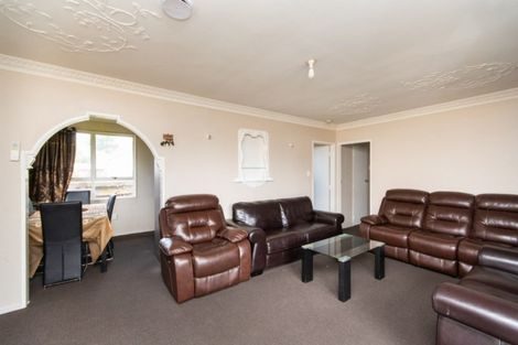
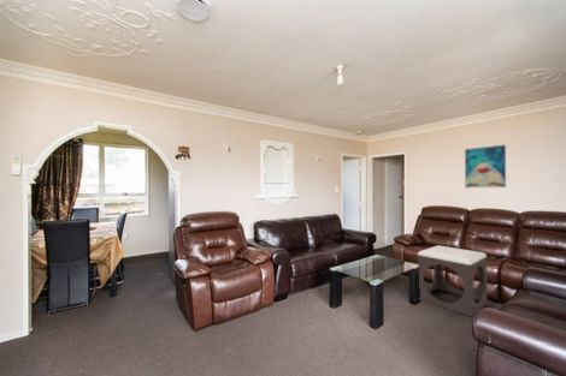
+ wall art (484, 167)
+ footstool (455, 271)
